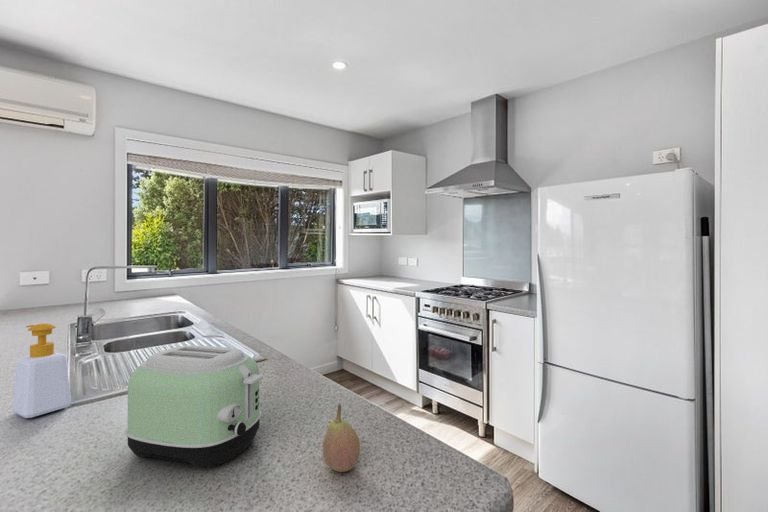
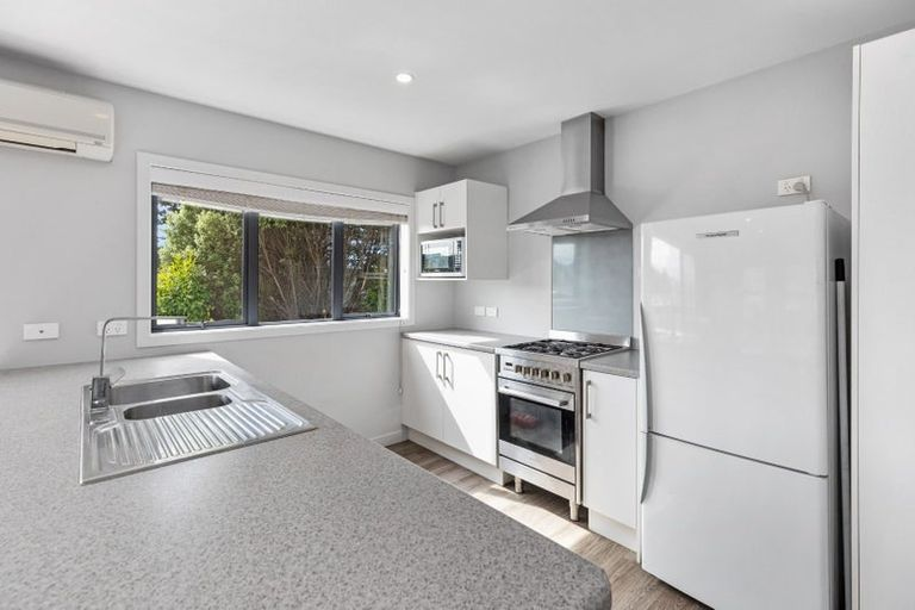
- toaster (201, 399)
- soap bottle (38, 365)
- fruit (341, 436)
